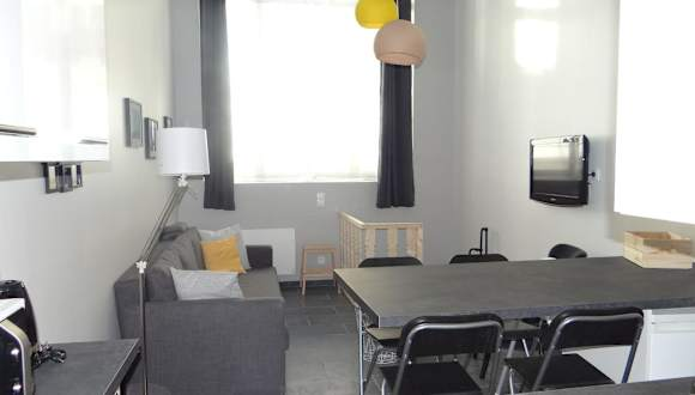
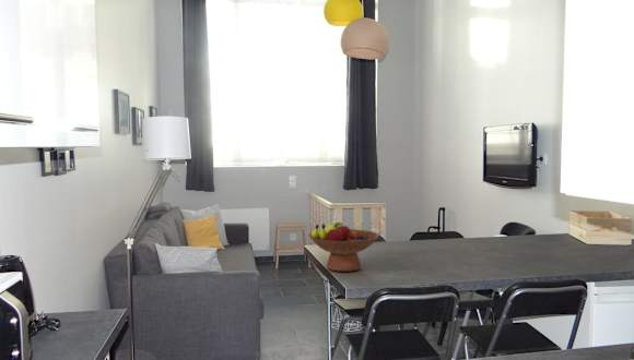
+ fruit bowl (343, 244)
